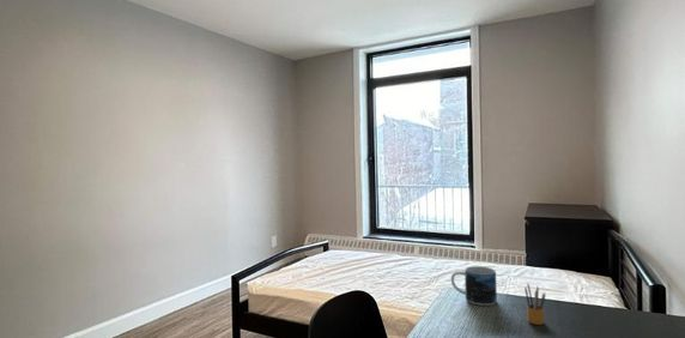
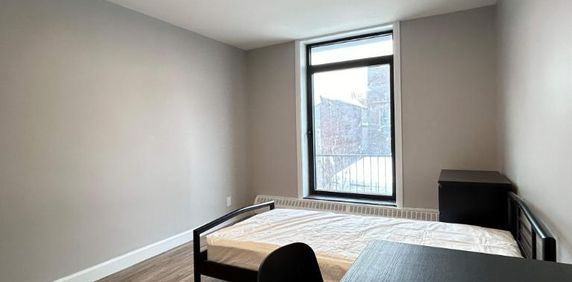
- mug (473, 284)
- pencil box (534, 303)
